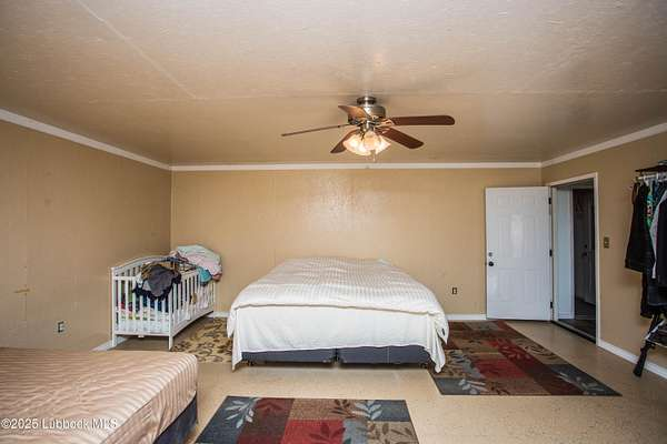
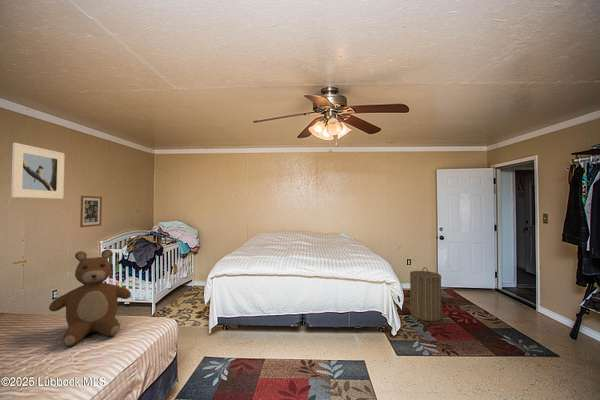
+ laundry hamper (425, 291)
+ wall art (91, 211)
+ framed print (40, 173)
+ bear (93, 292)
